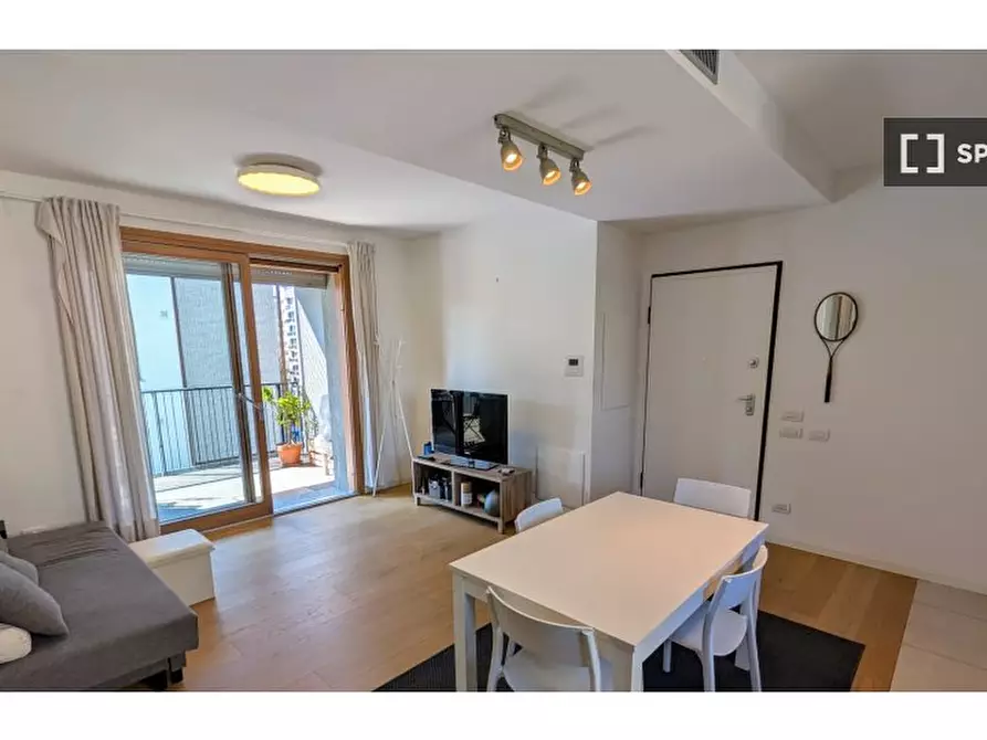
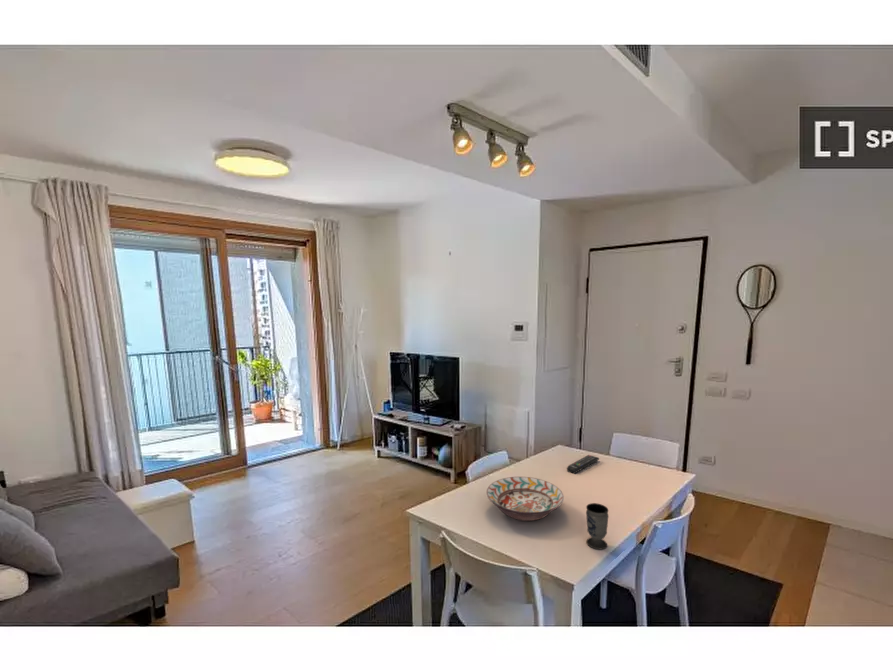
+ decorative bowl (524, 502)
+ remote control (583, 463)
+ cup (596, 526)
